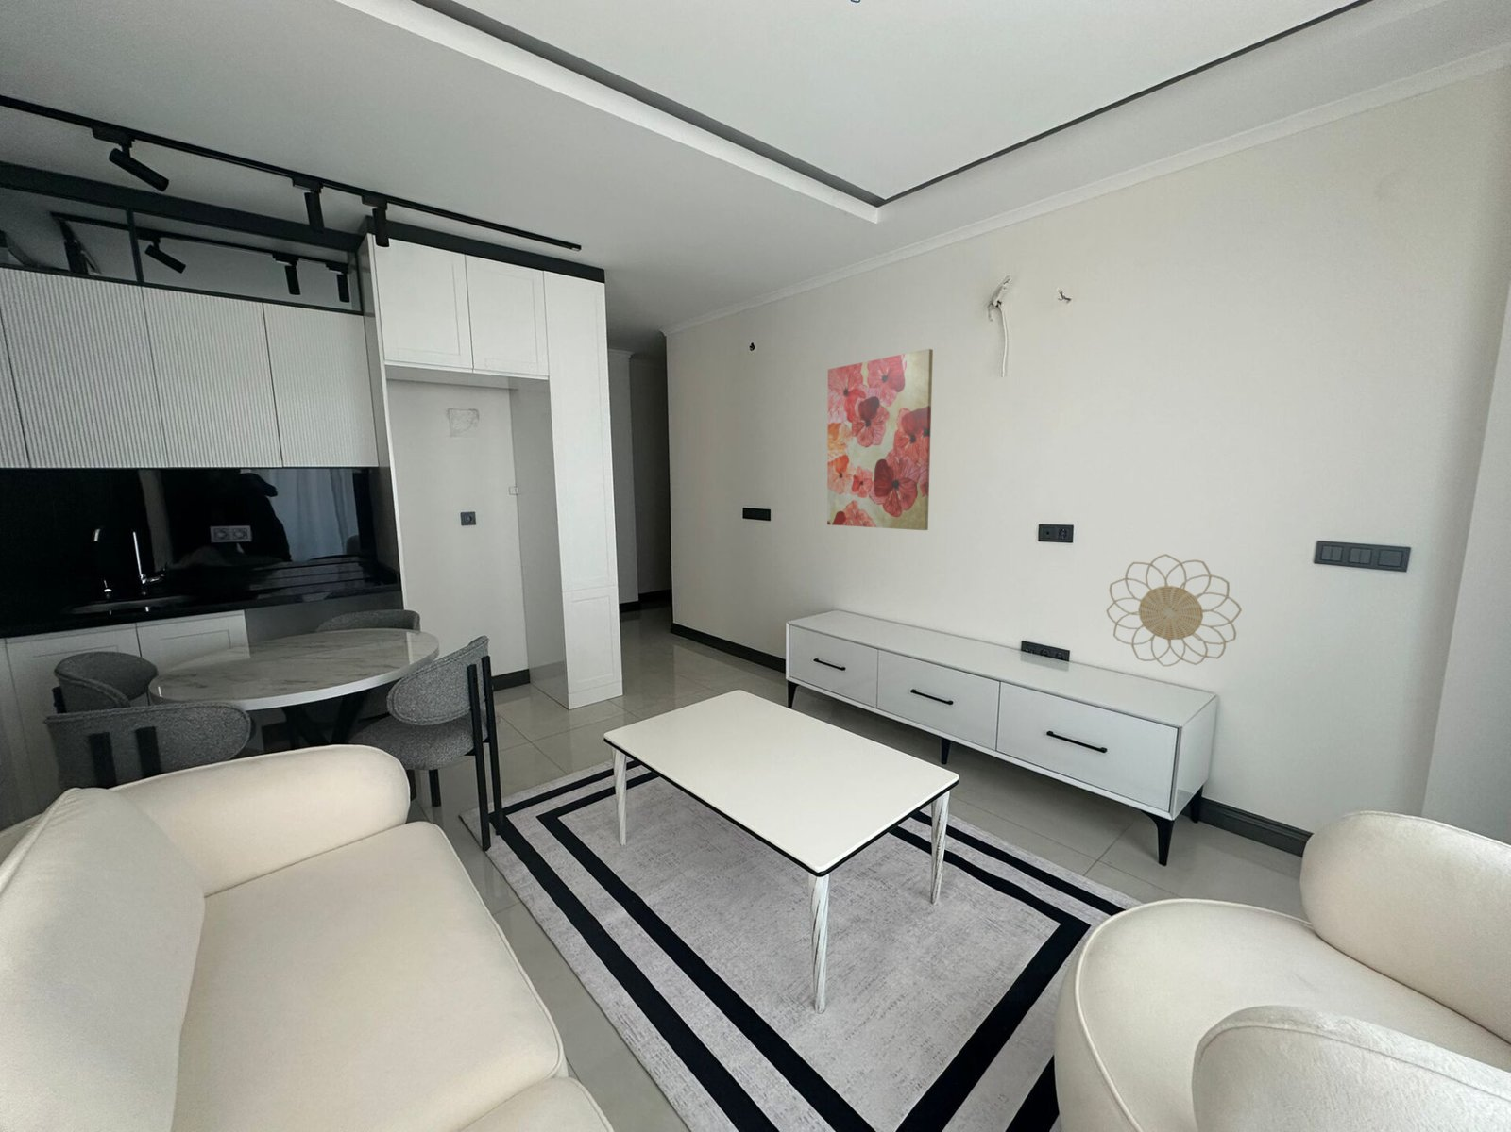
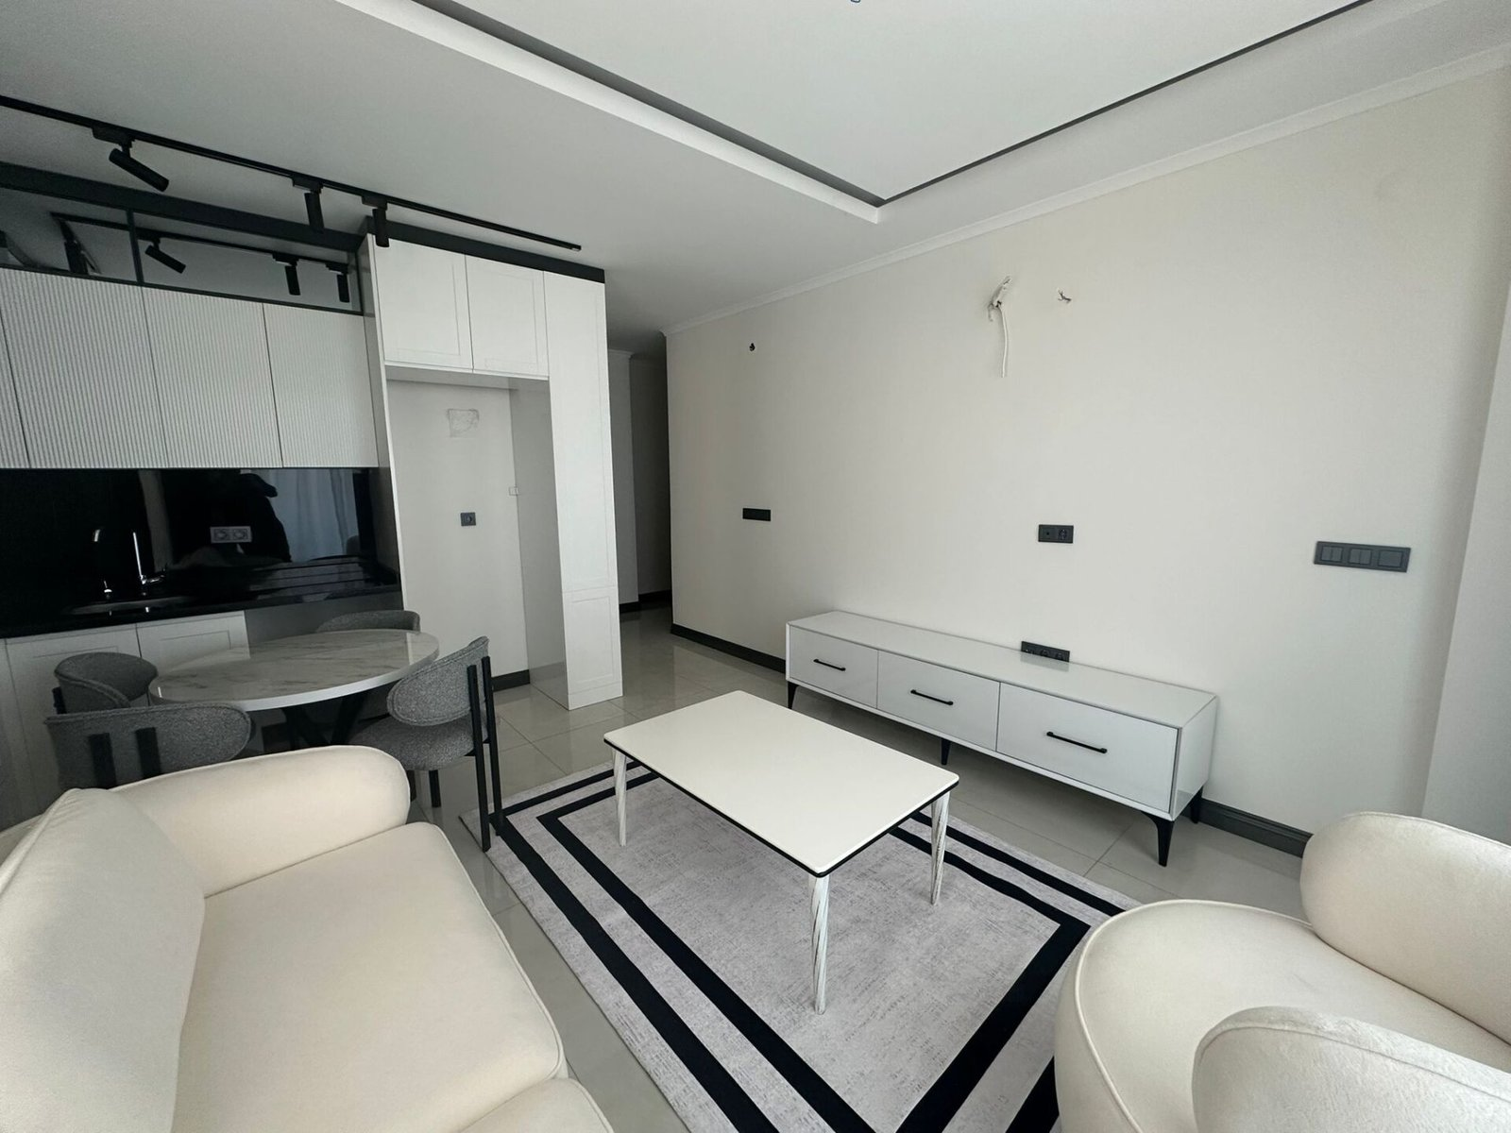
- wall art (874, 445)
- decorative wall piece (1170, 610)
